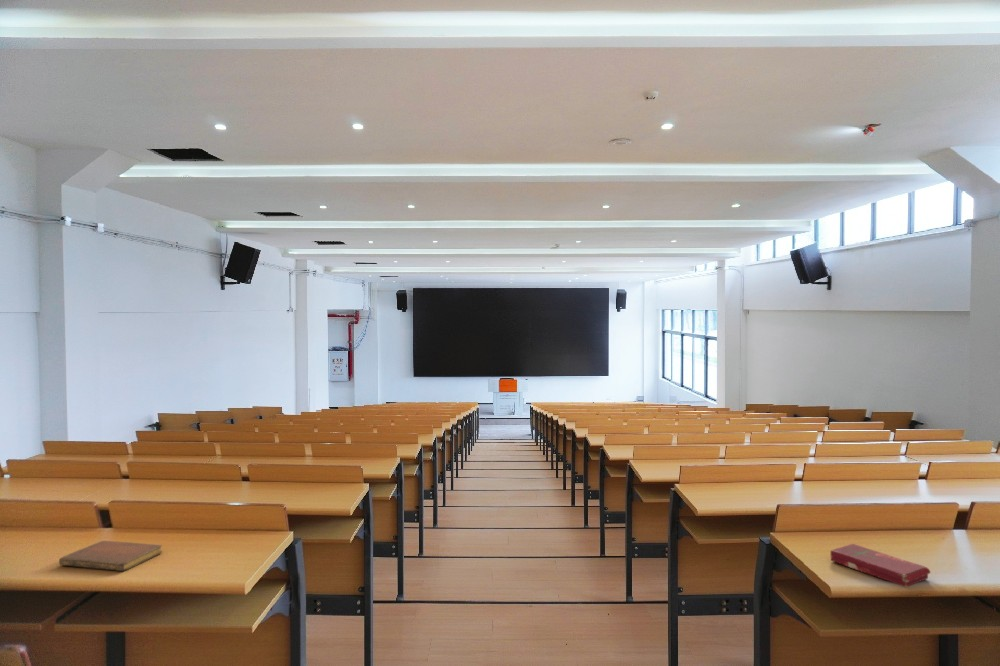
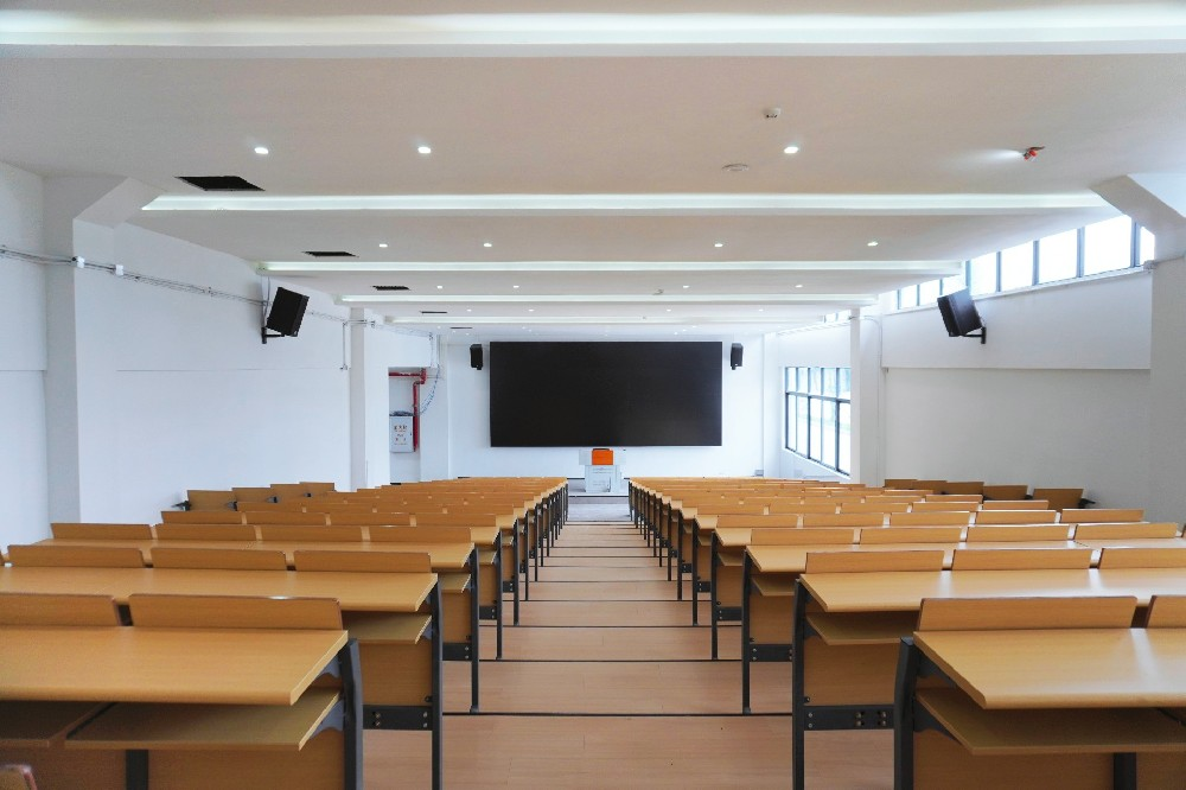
- notebook (112, 555)
- book (878, 564)
